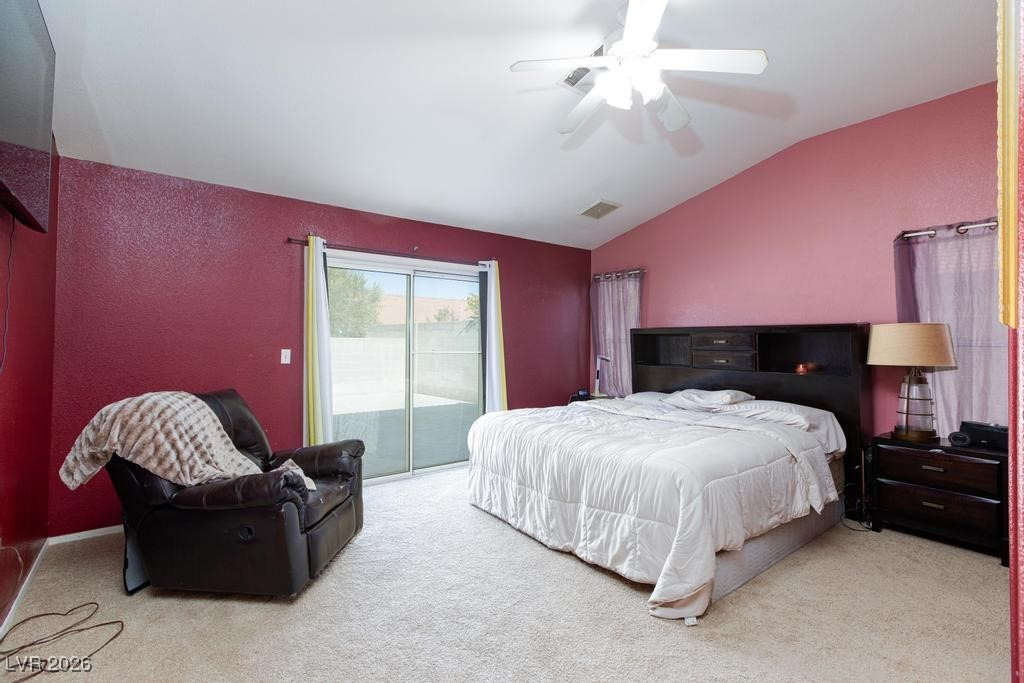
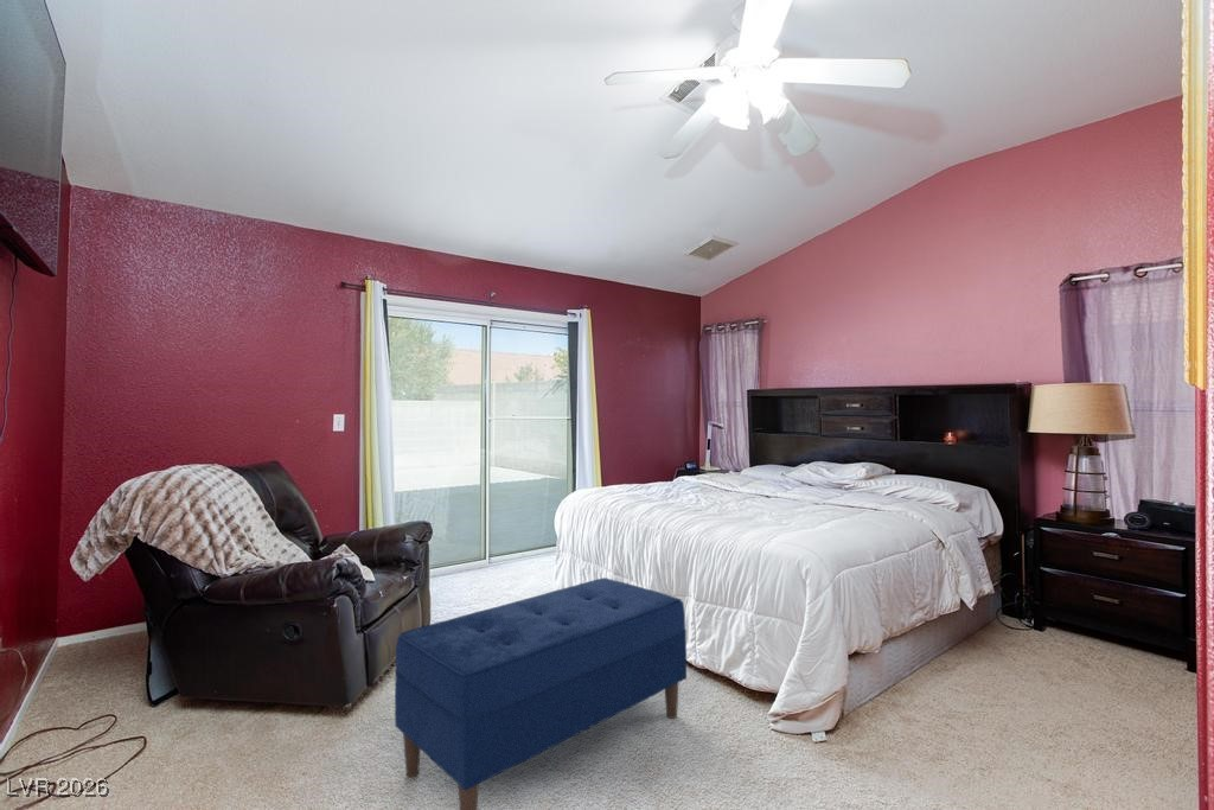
+ bench (551, 677)
